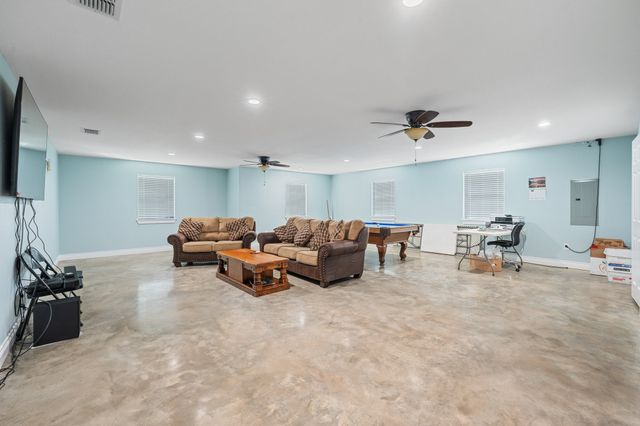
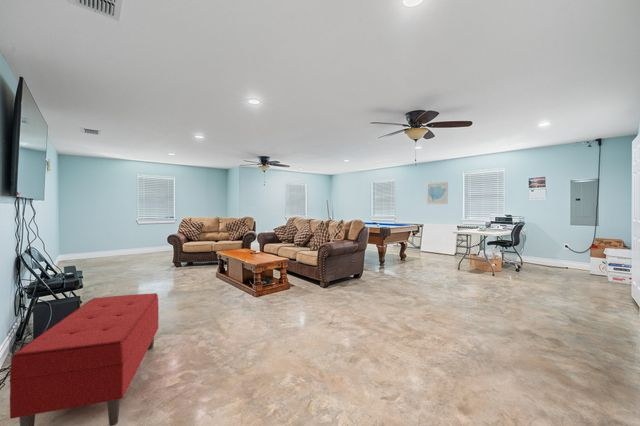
+ bench (104, 349)
+ wall art (436, 193)
